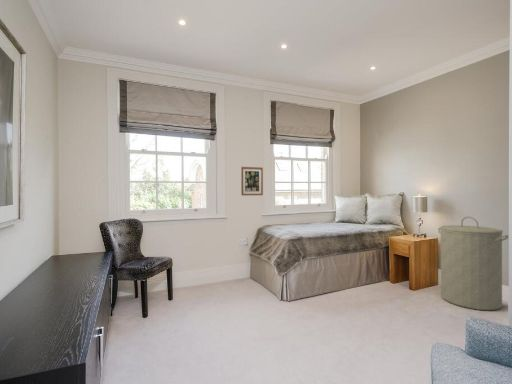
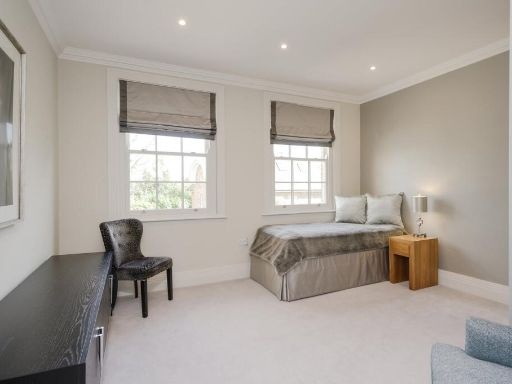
- laundry hamper (470, 258)
- wall art (252, 181)
